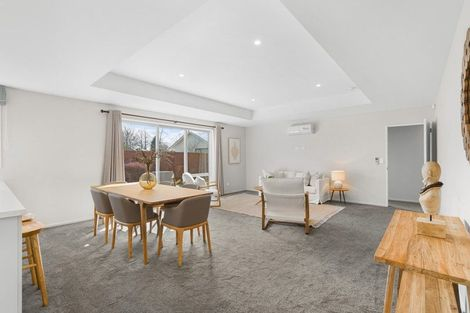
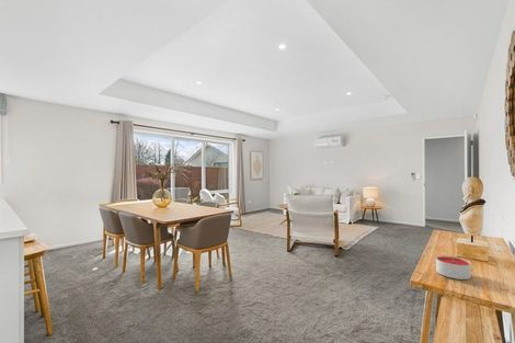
+ candle (453, 266)
